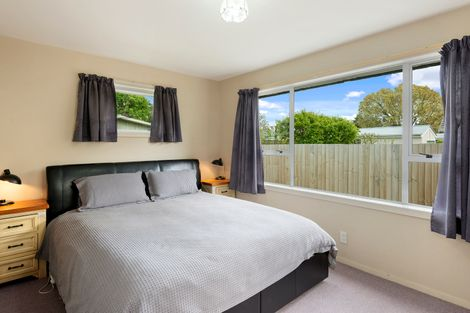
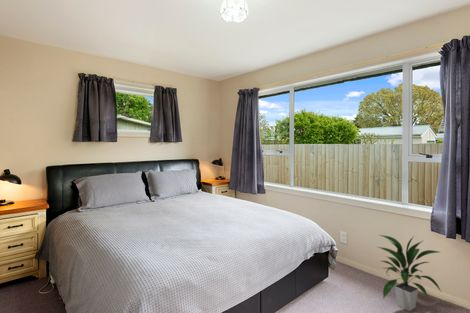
+ indoor plant (403, 270)
